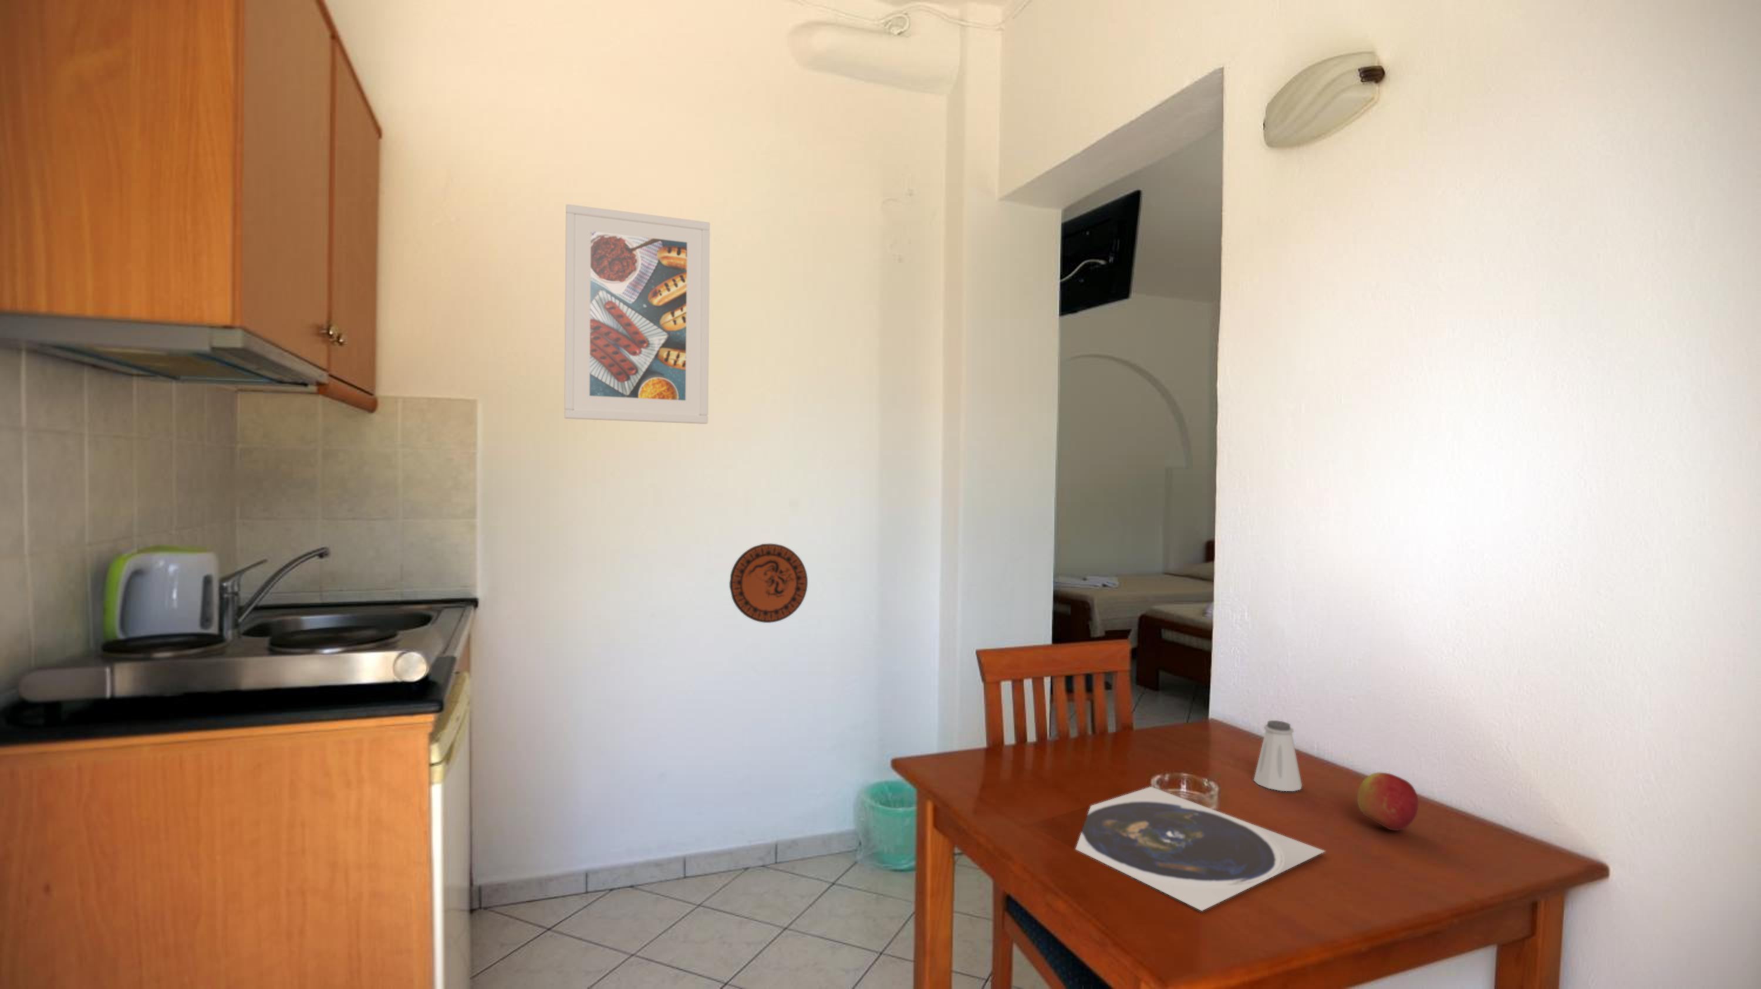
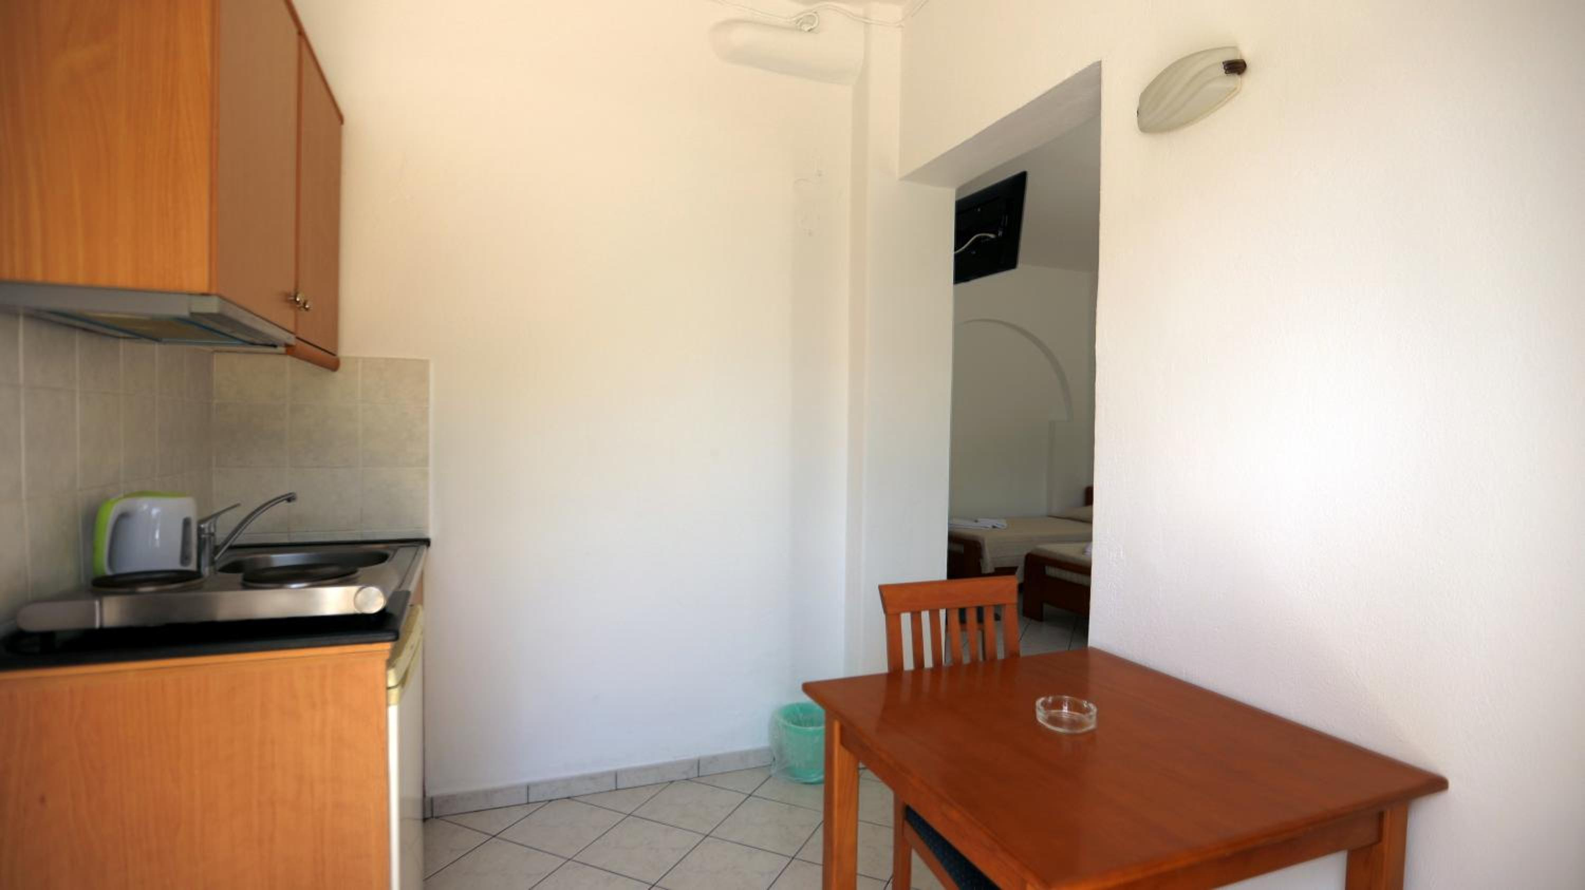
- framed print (639, 317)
- decorative plate (768, 583)
- saltshaker (1278, 753)
- plate (1172, 838)
- apple (1387, 800)
